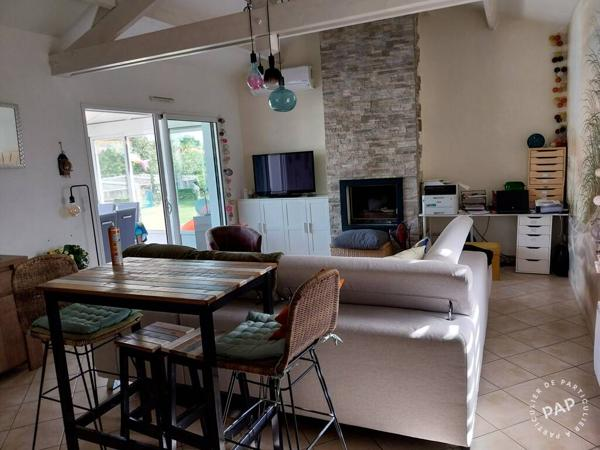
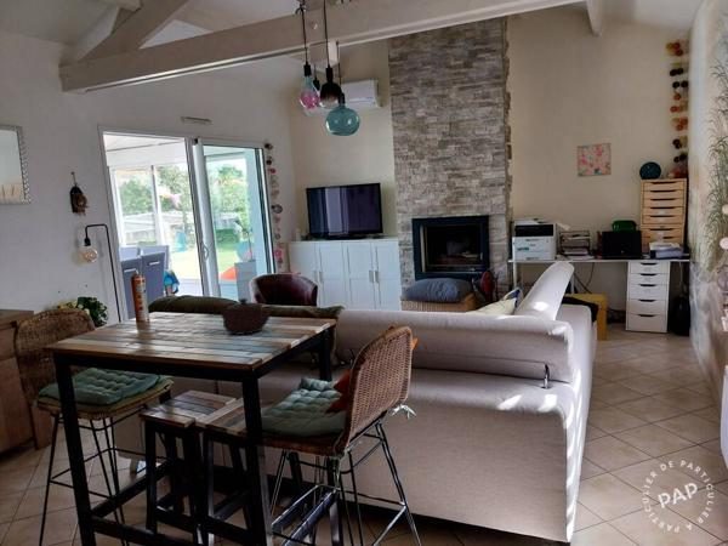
+ wall art (593, 160)
+ teapot (243, 314)
